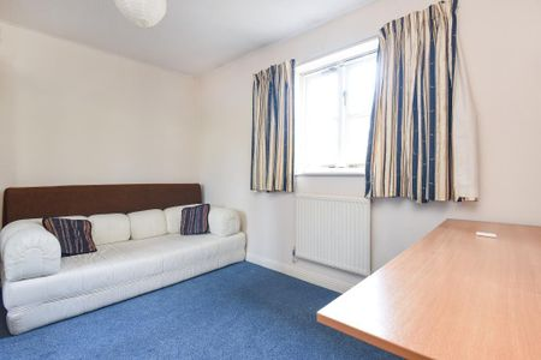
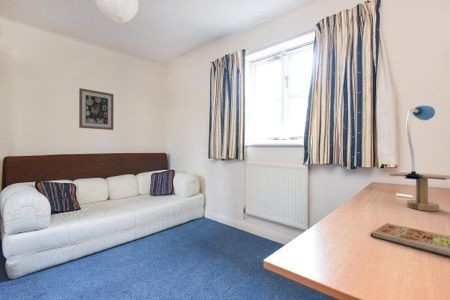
+ wall art (97, 110)
+ notebook (416, 237)
+ desk lamp (414, 158)
